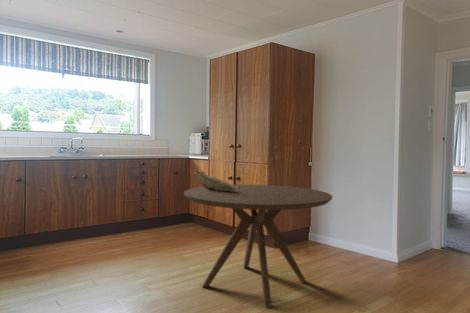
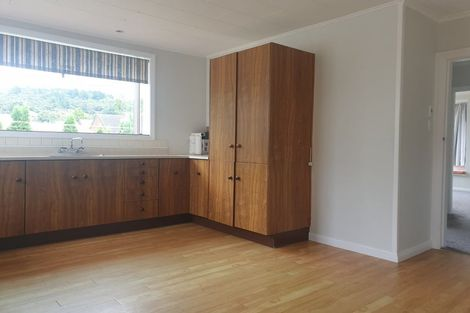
- decorative bowl (216, 181)
- dining table (257, 238)
